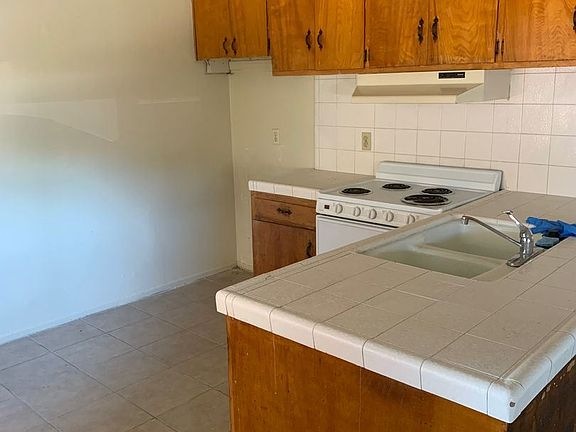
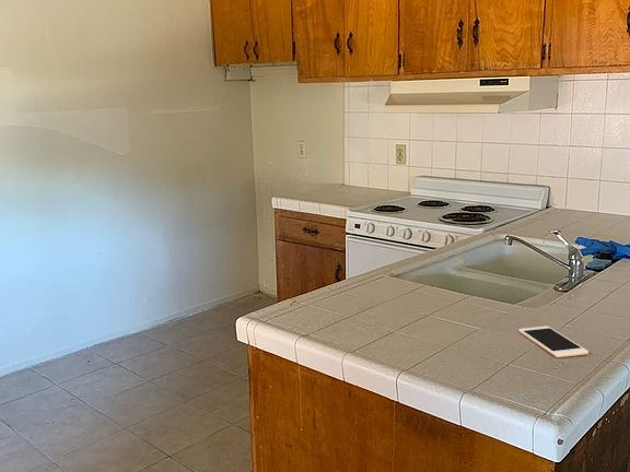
+ cell phone (551, 341)
